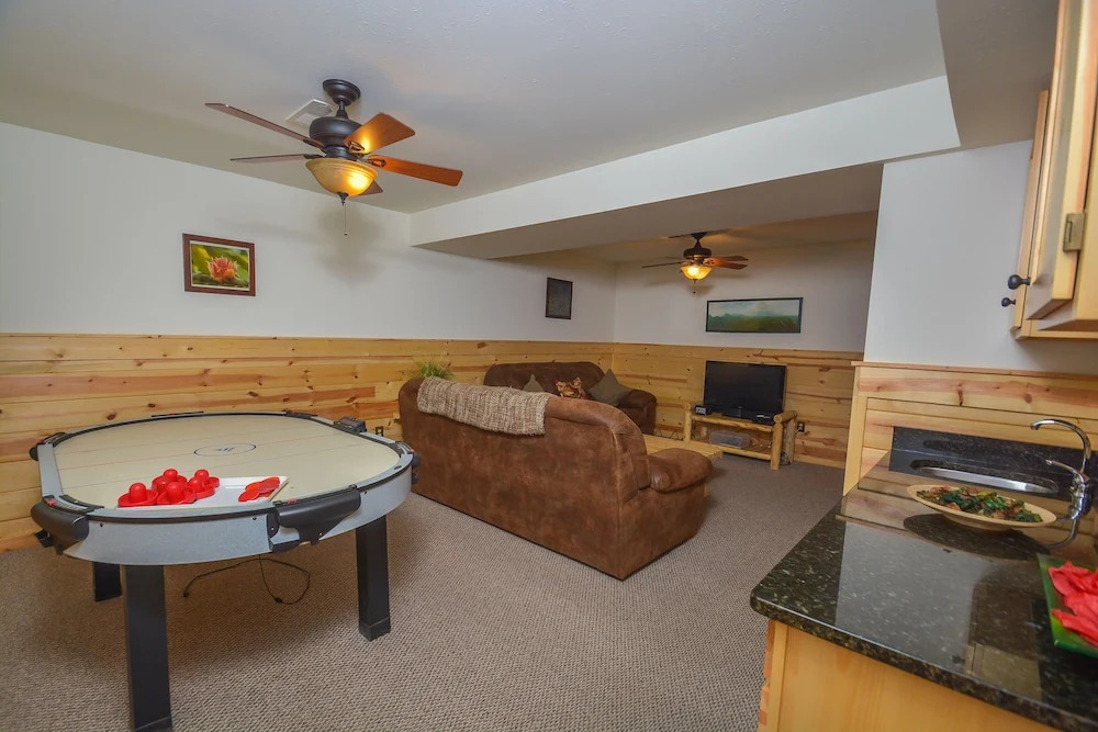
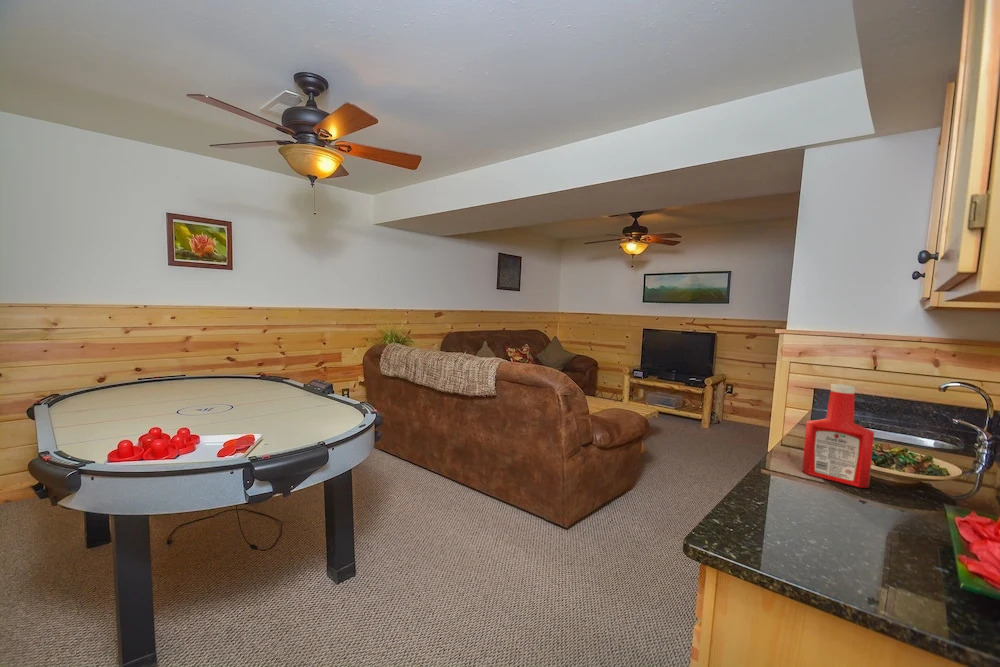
+ soap bottle (838, 432)
